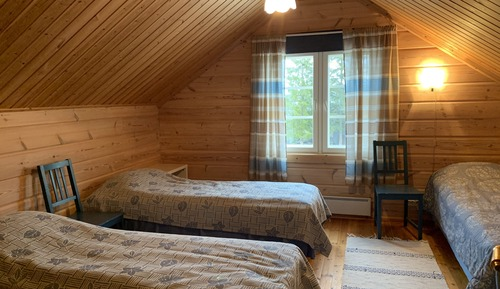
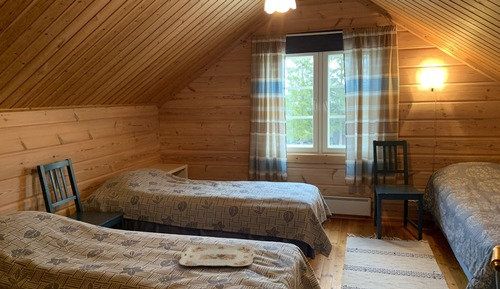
+ serving tray (218, 255)
